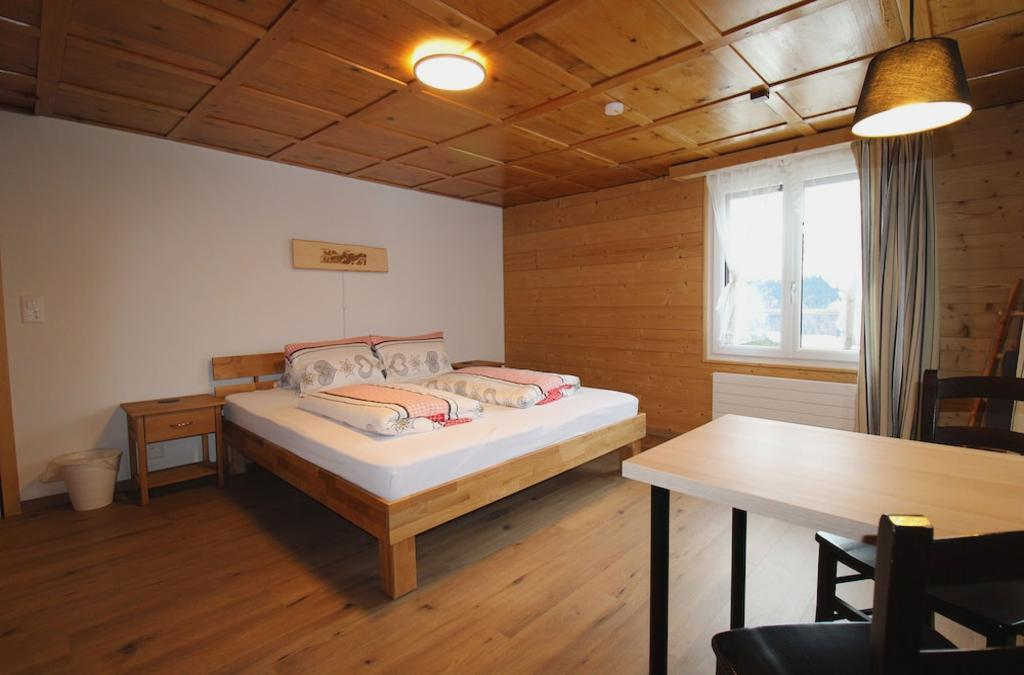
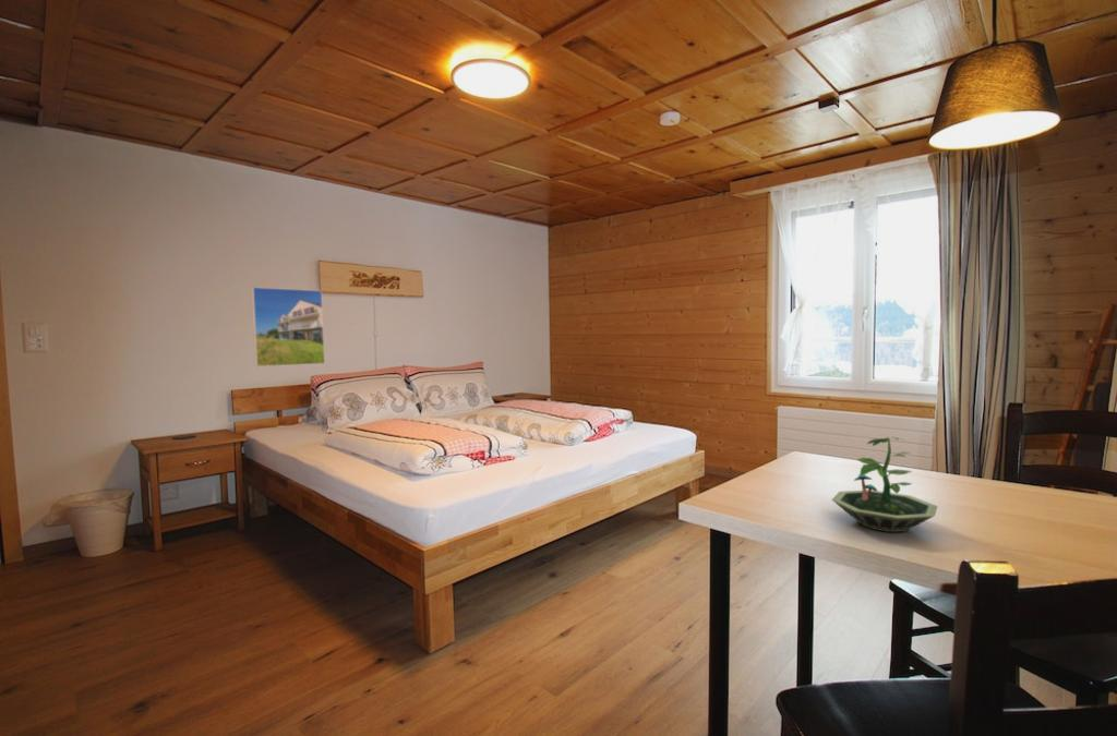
+ terrarium (887, 454)
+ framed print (289, 327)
